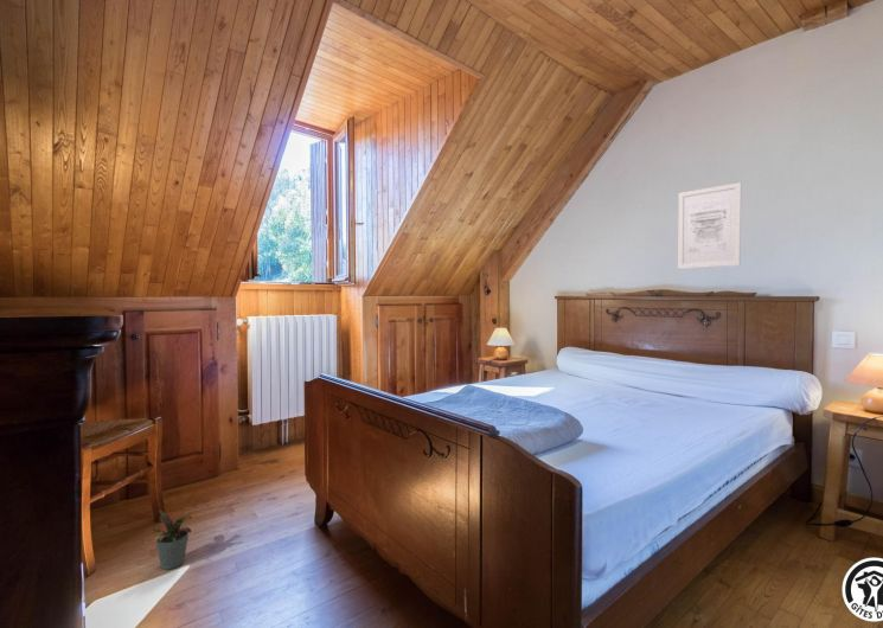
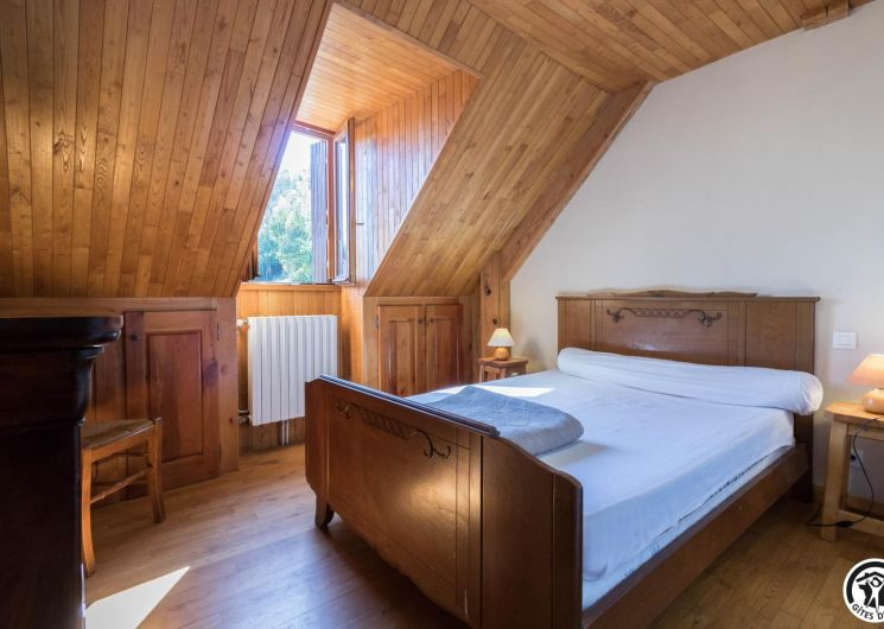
- potted plant (169, 534)
- wall art (708, 228)
